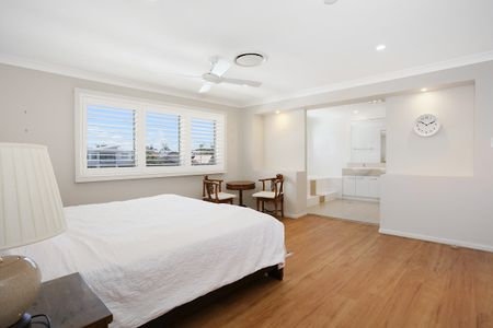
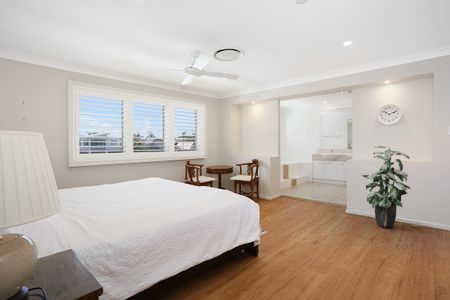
+ indoor plant (383, 185)
